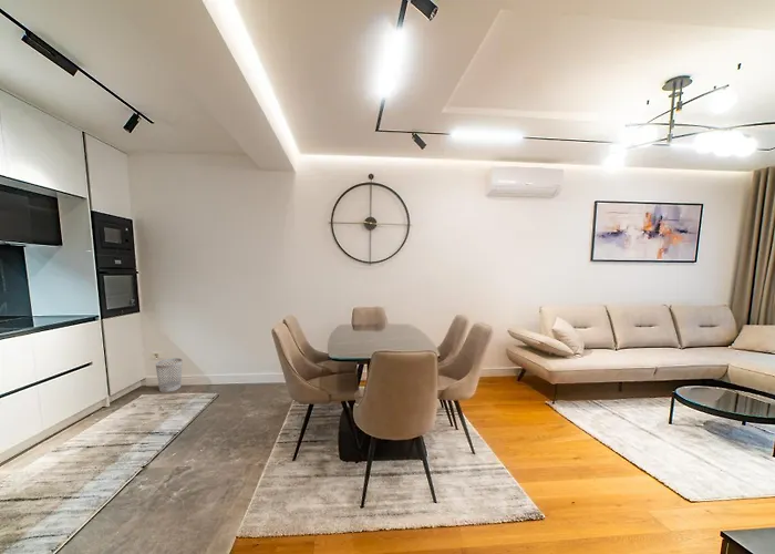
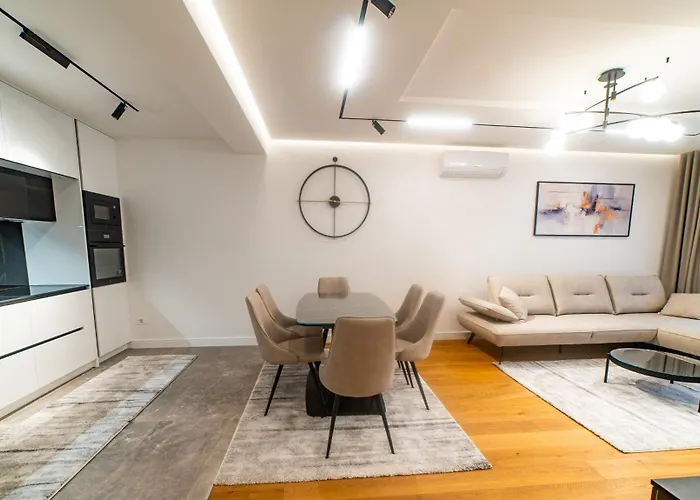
- wastebasket (169, 375)
